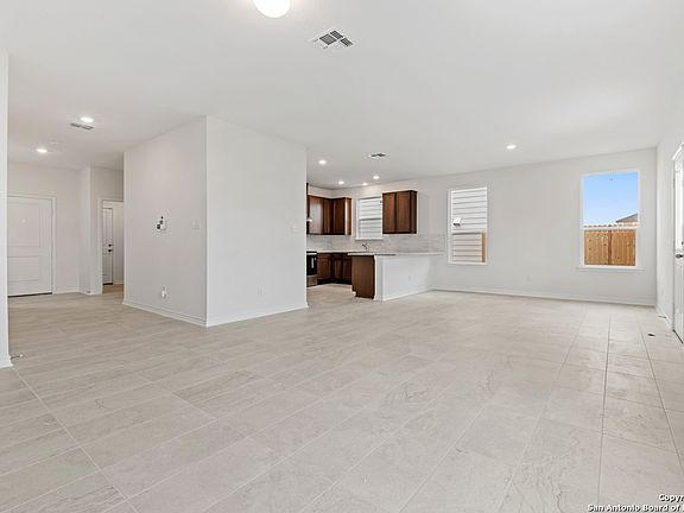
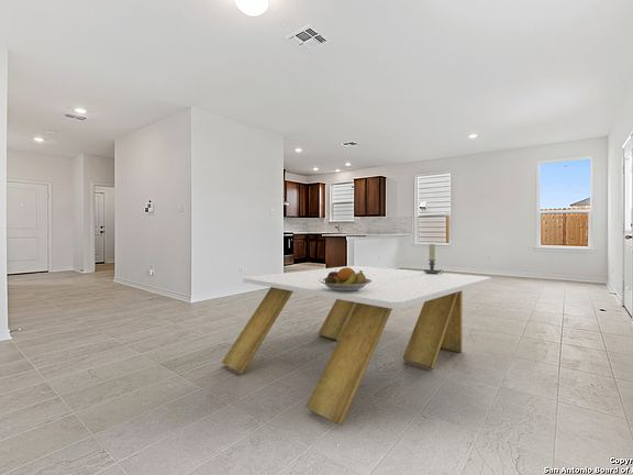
+ fruit bowl (345, 277)
+ dining table (356, 317)
+ candle holder (433, 257)
